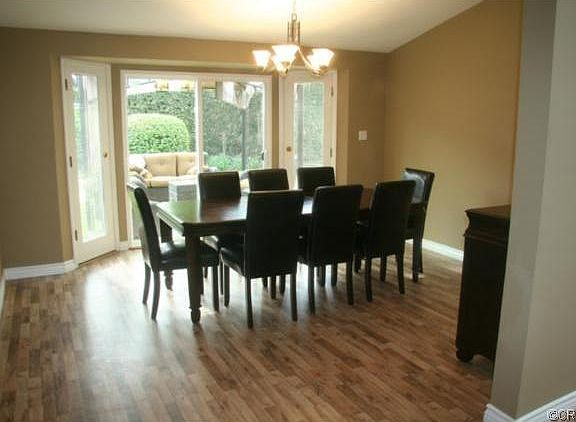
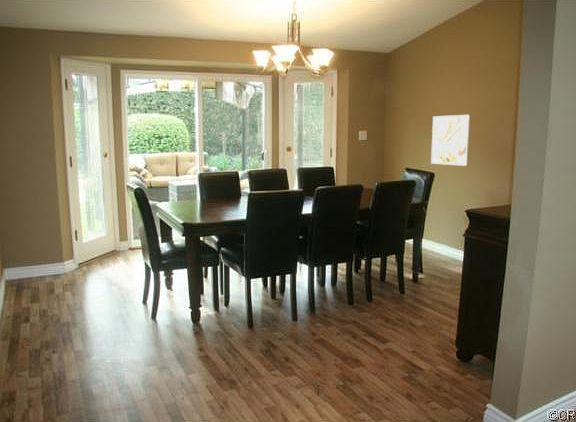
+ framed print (449, 140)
